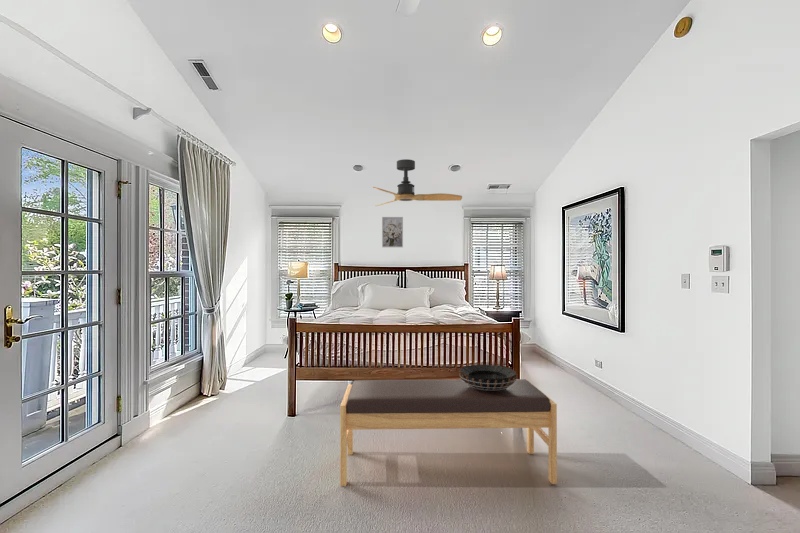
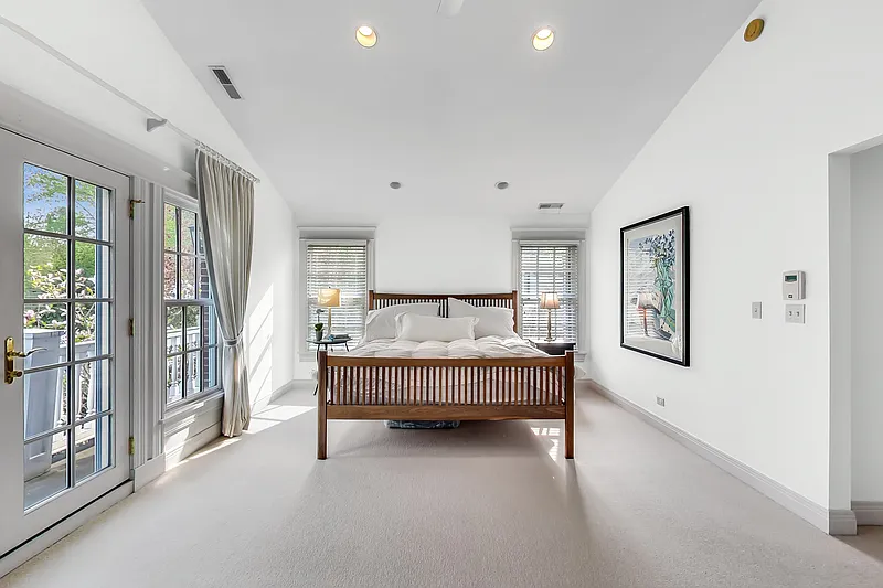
- decorative bowl (487, 379)
- bench (444, 427)
- wall art (392, 232)
- ceiling fan (412, 184)
